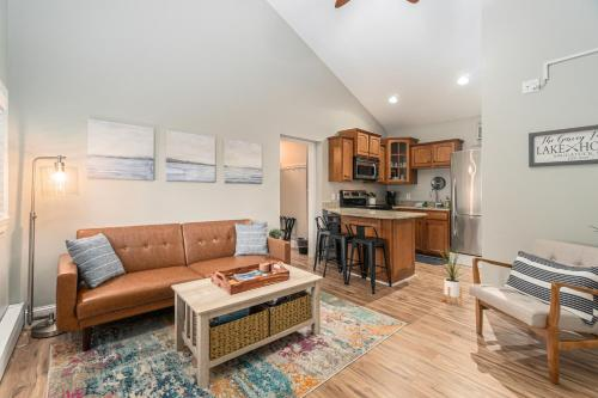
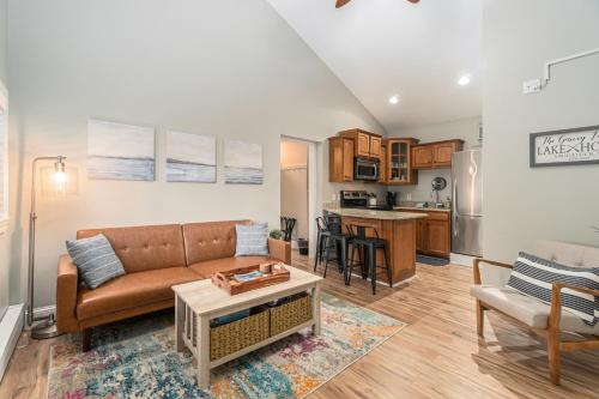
- house plant (452, 273)
